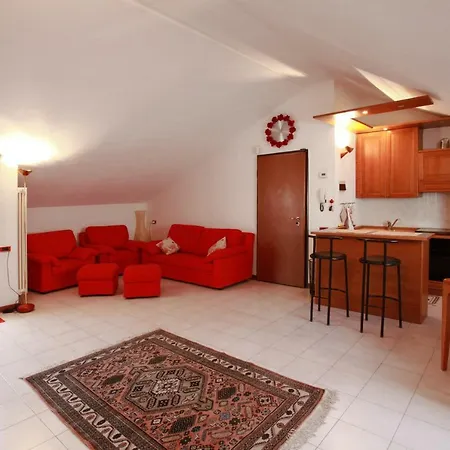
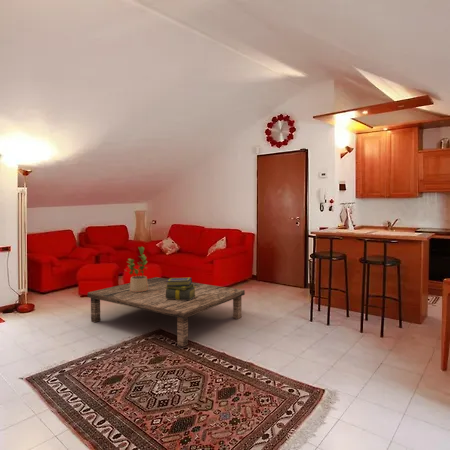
+ potted plant (136, 269)
+ stack of books (179, 288)
+ coffee table (167, 305)
